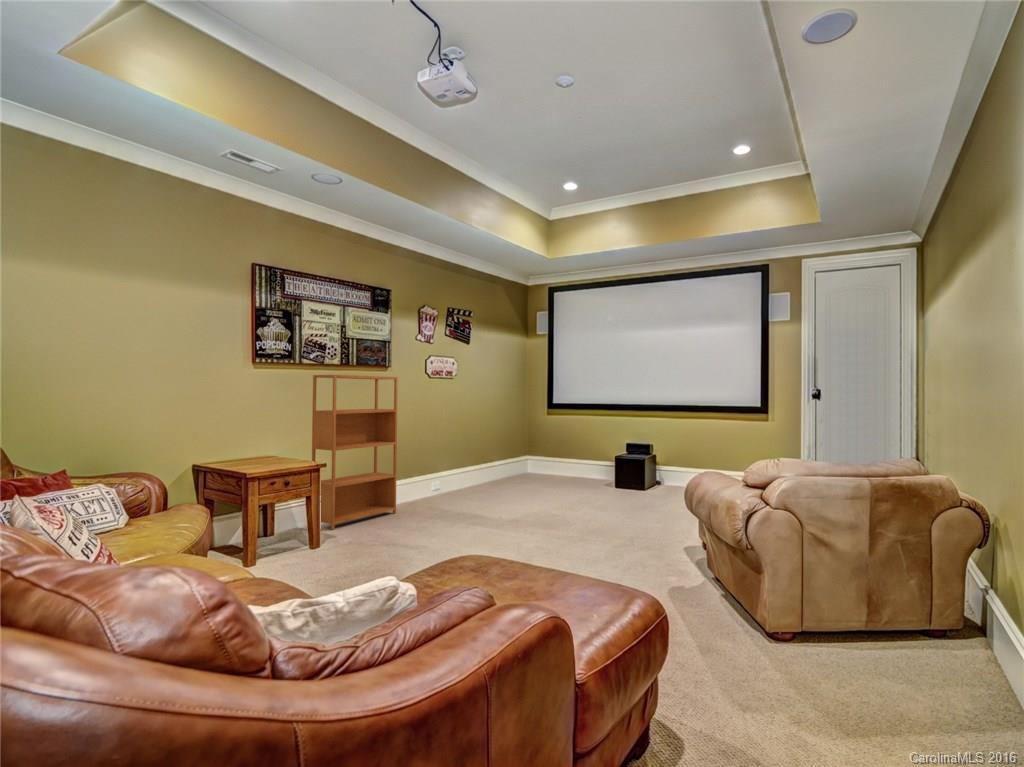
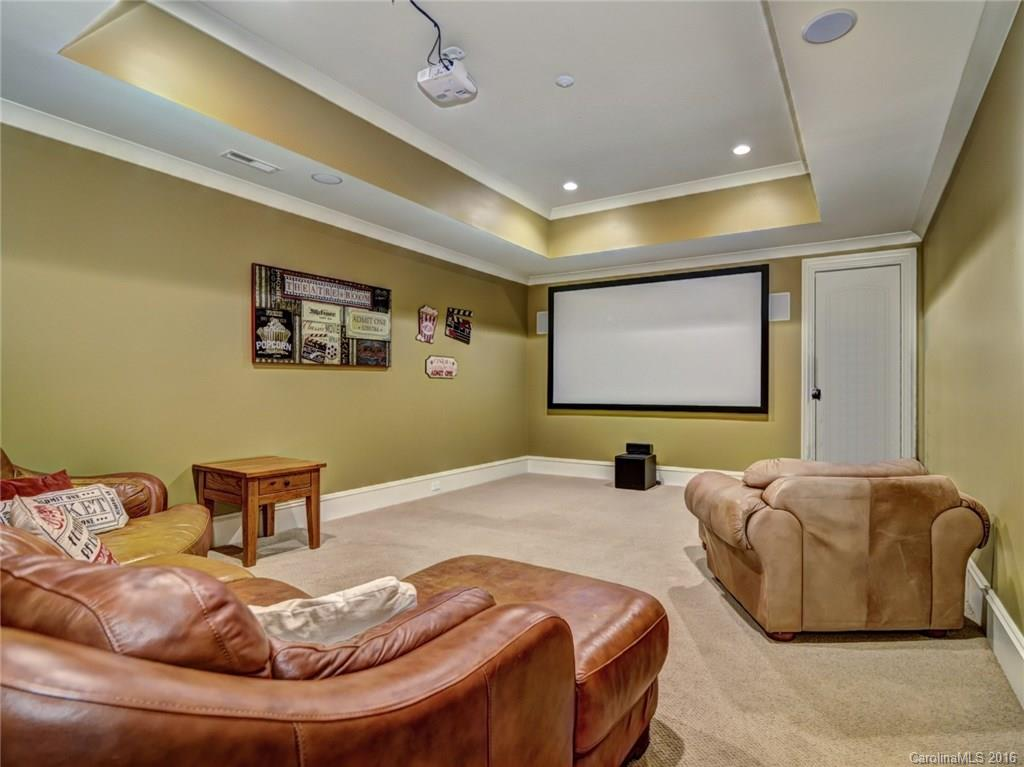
- bookshelf (356, 447)
